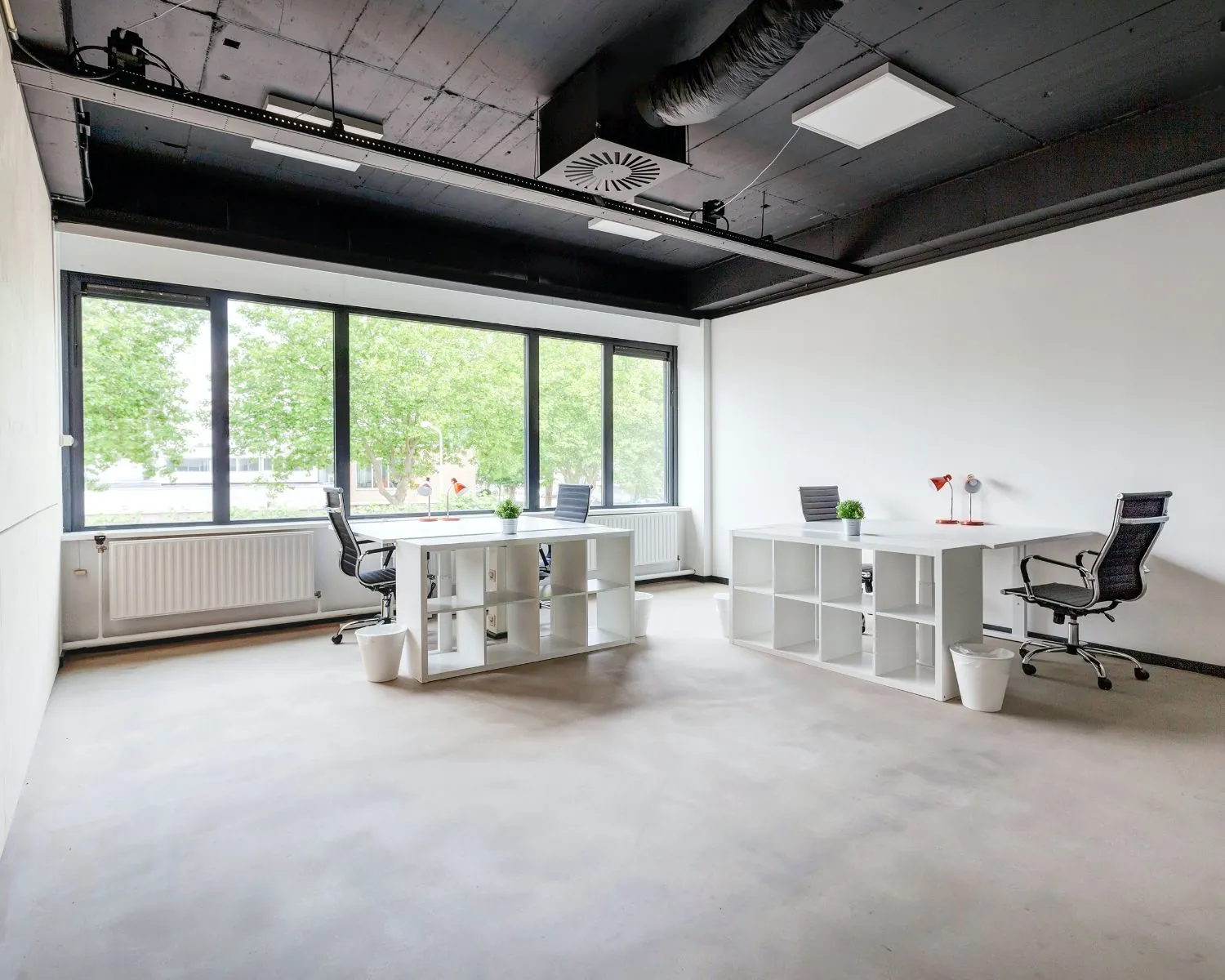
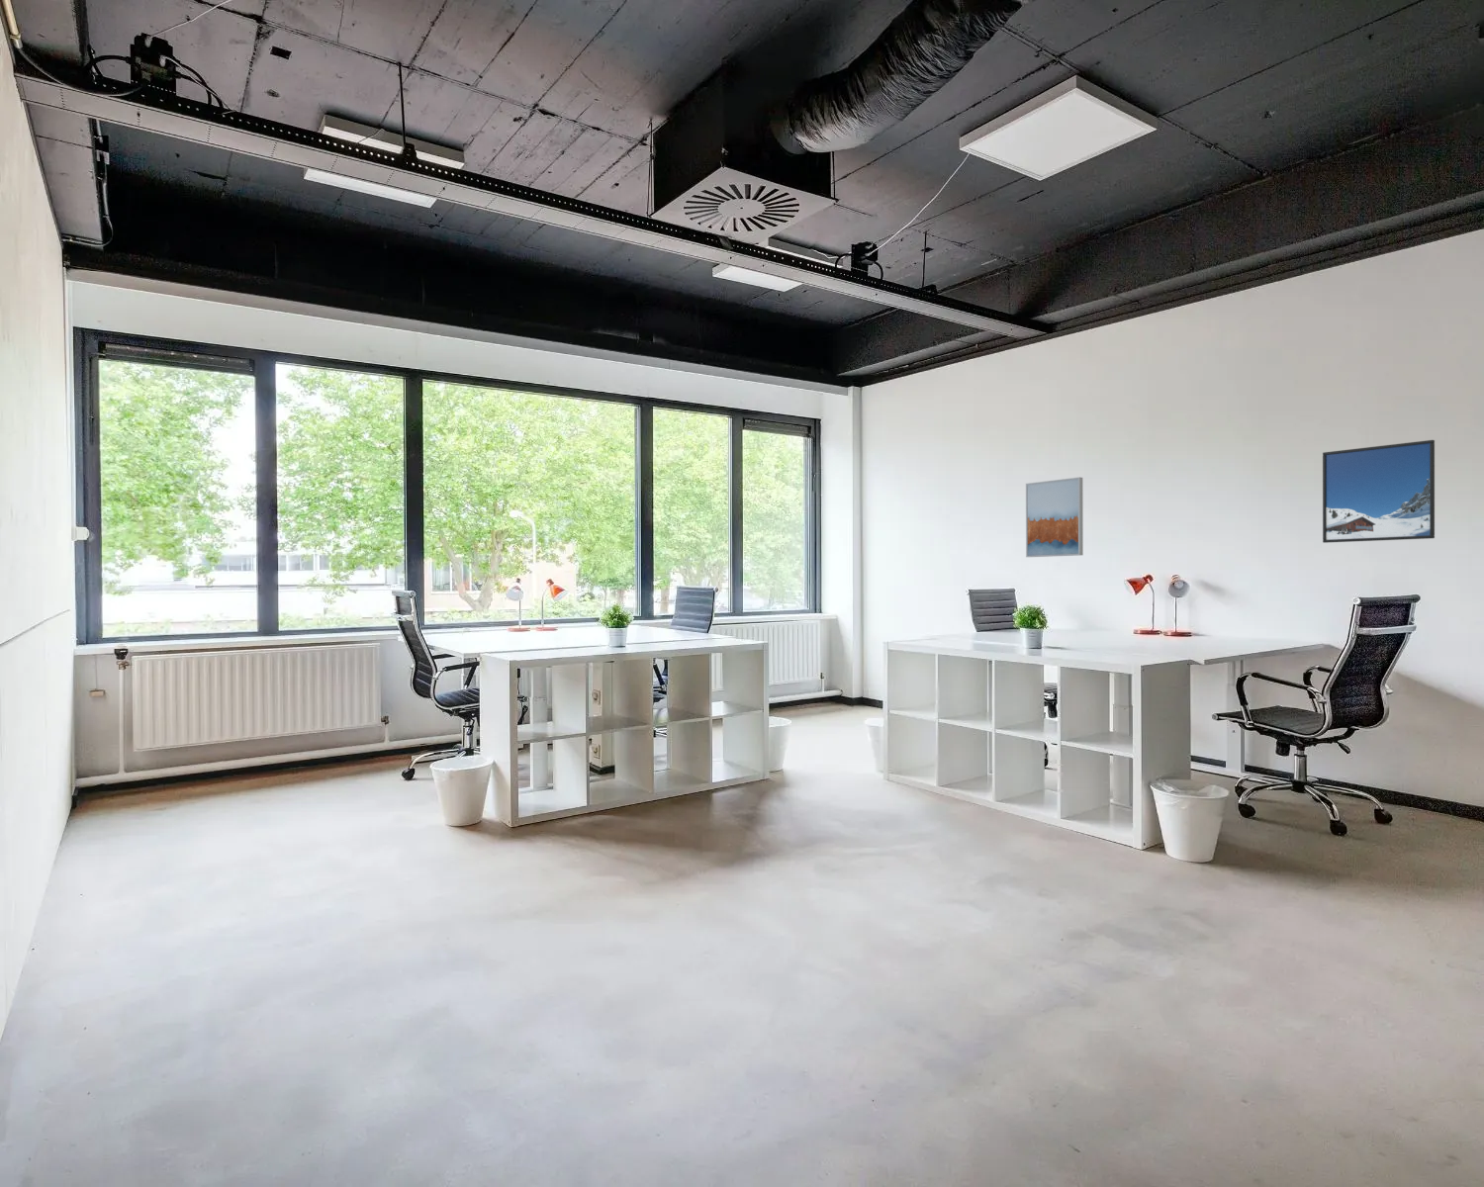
+ wall art (1053, 518)
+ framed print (1376, 494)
